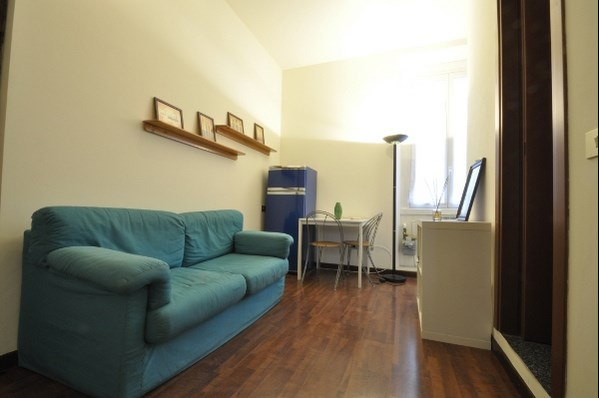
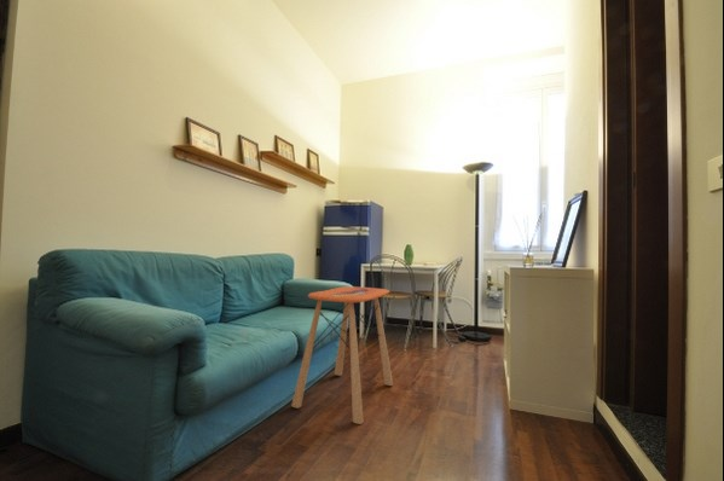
+ side table (349, 341)
